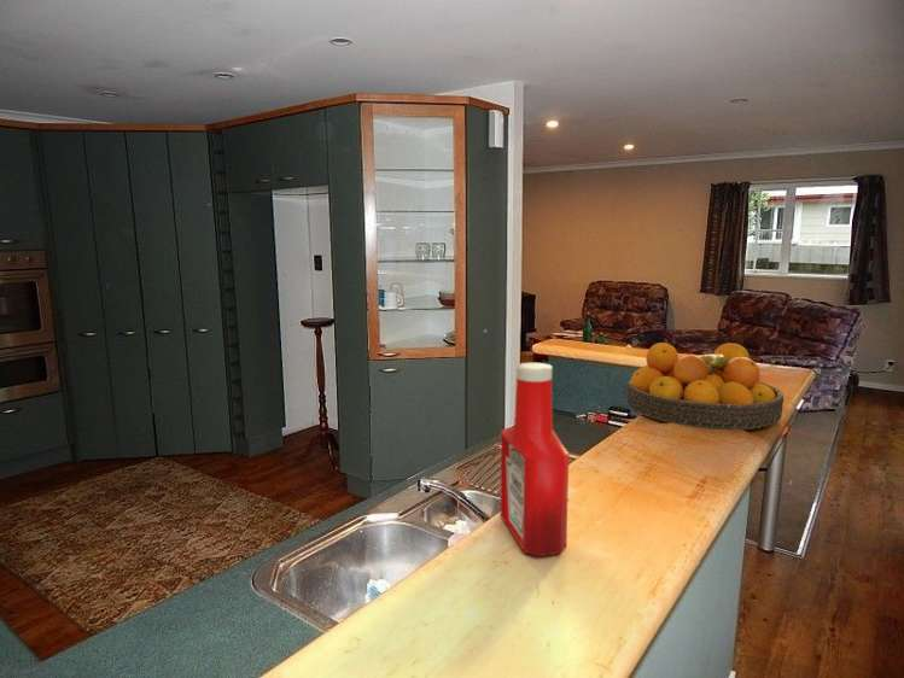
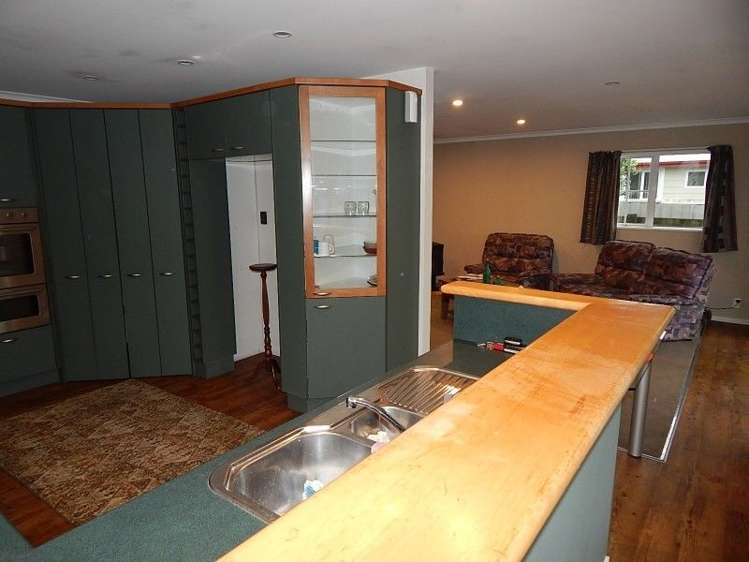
- fruit bowl (702, 376)
- soap bottle (532, 450)
